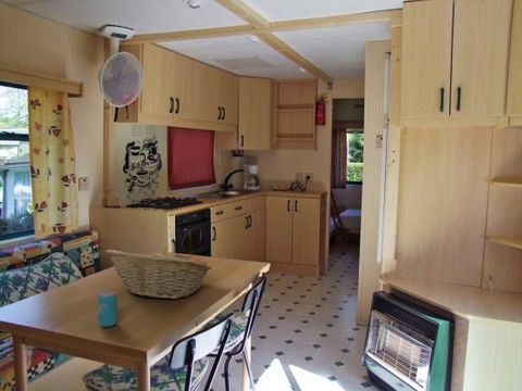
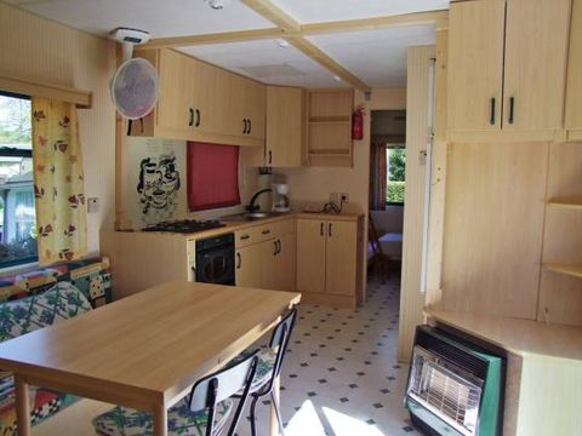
- beverage can (108, 308)
- fruit basket (159, 267)
